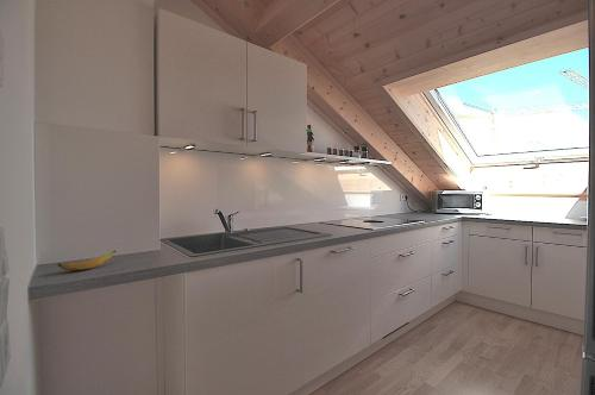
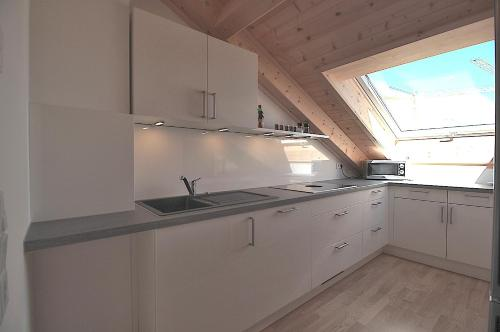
- banana (88, 261)
